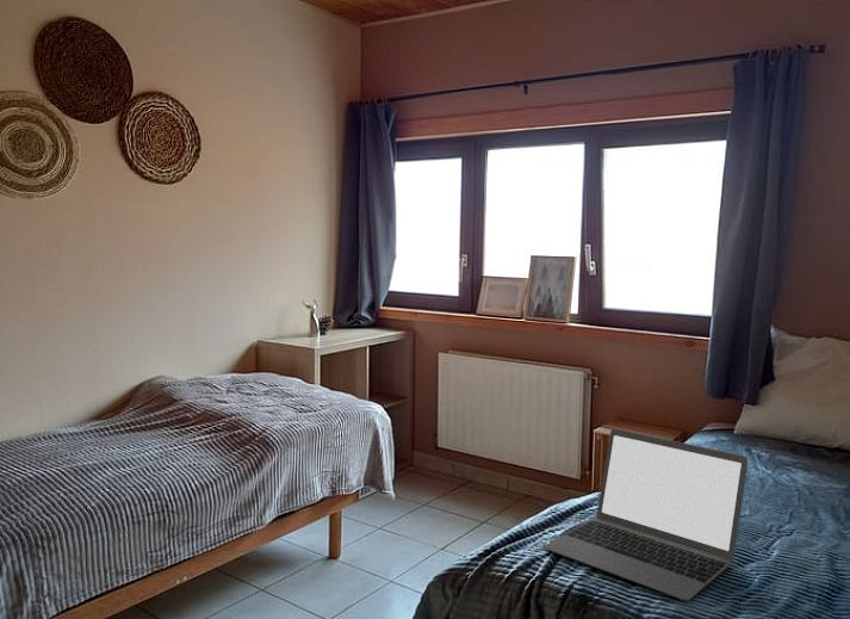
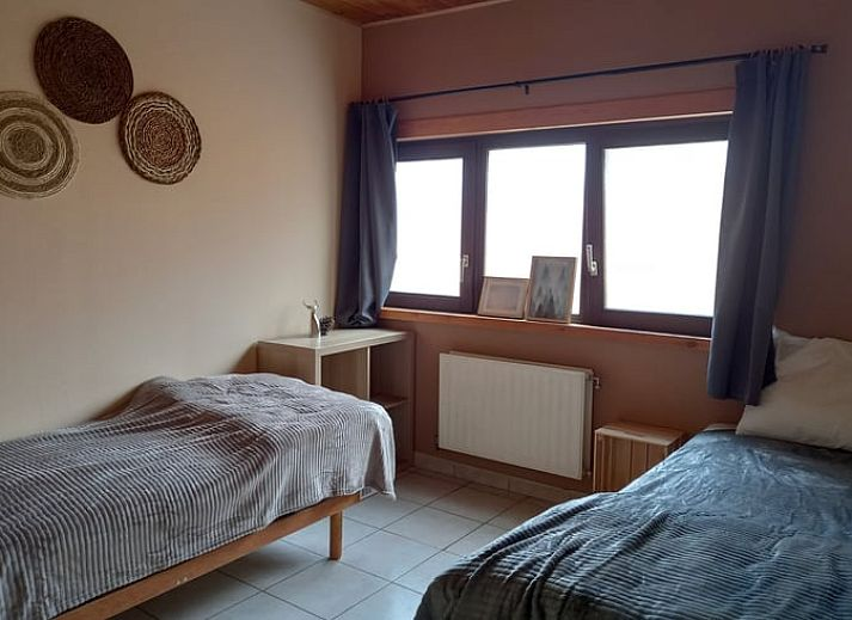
- laptop (644, 503)
